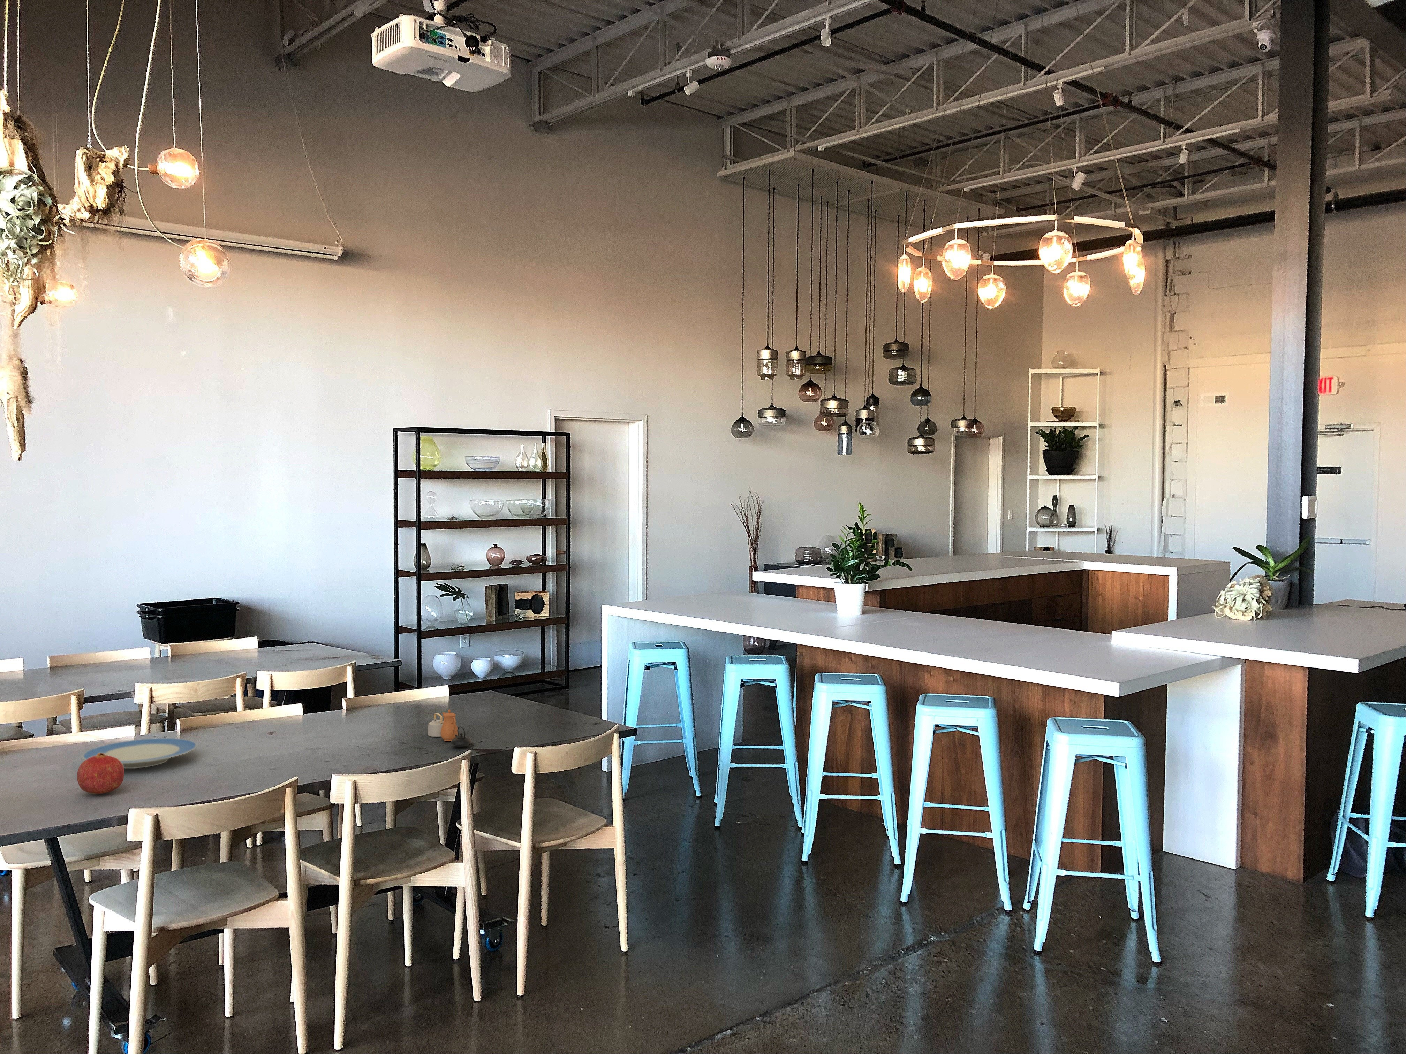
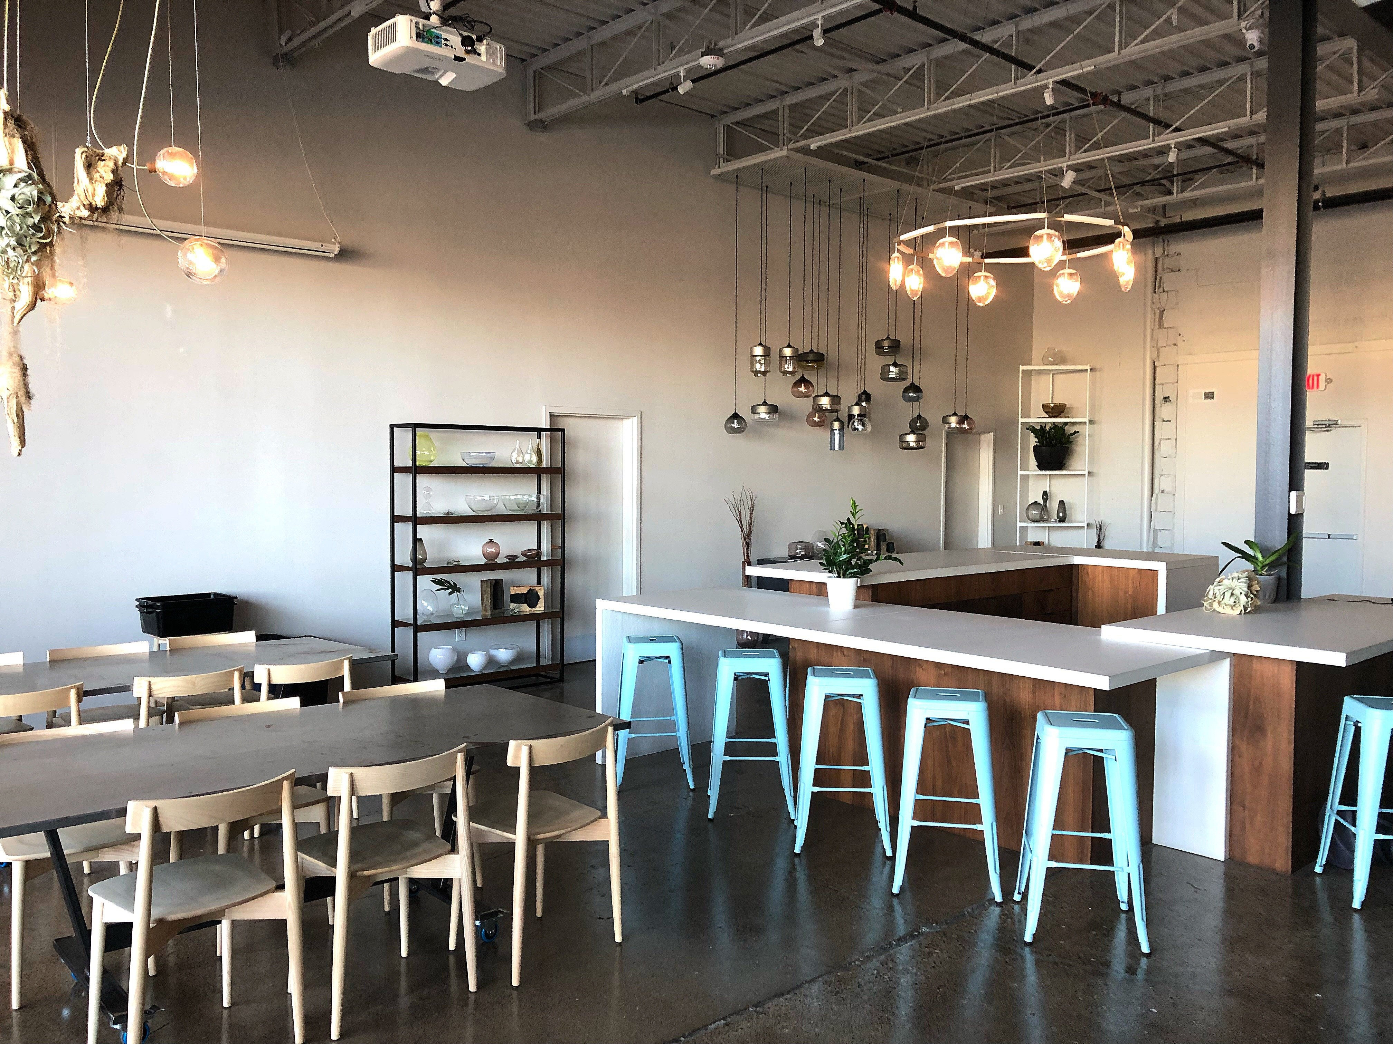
- plate (141, 756)
- fruit (101, 773)
- teapot (448, 724)
